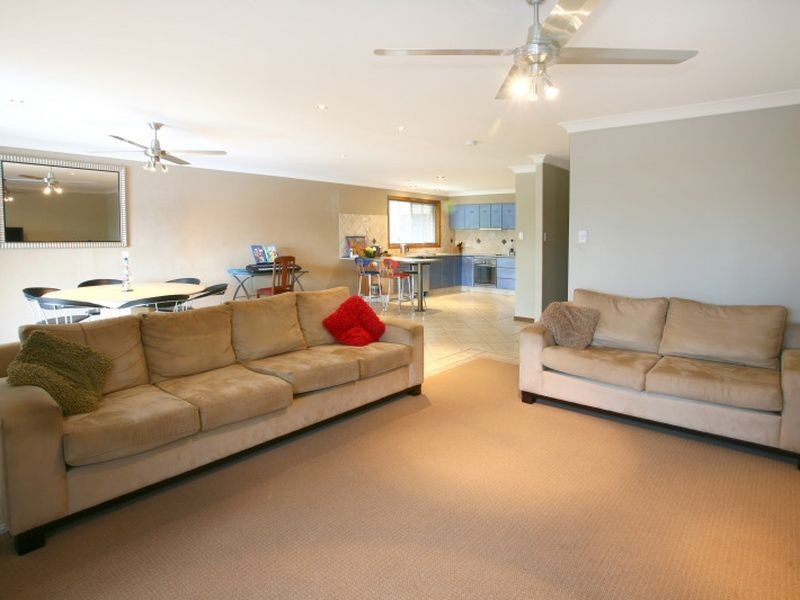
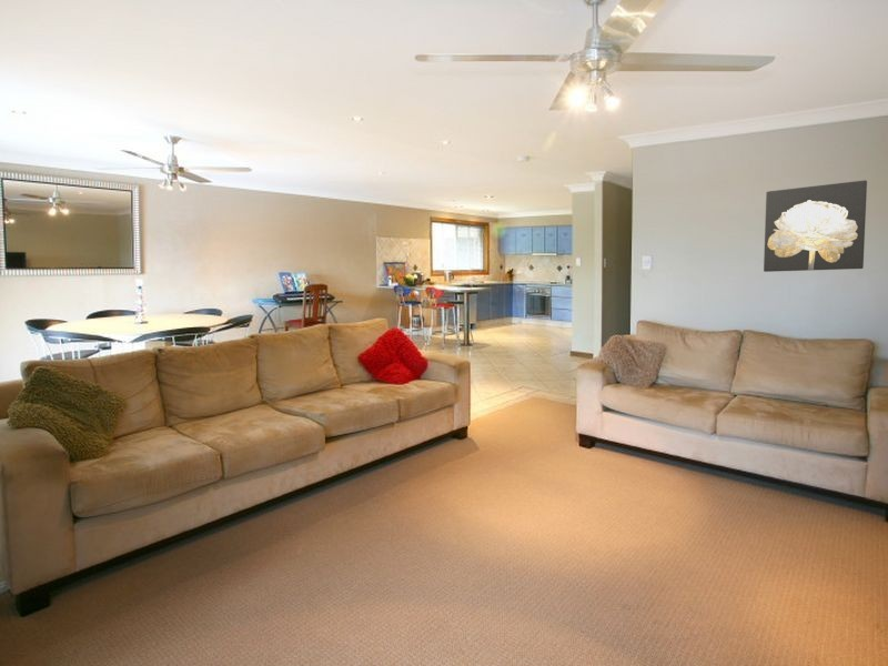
+ wall art (813, 228)
